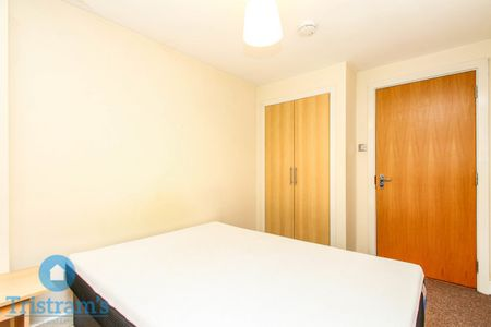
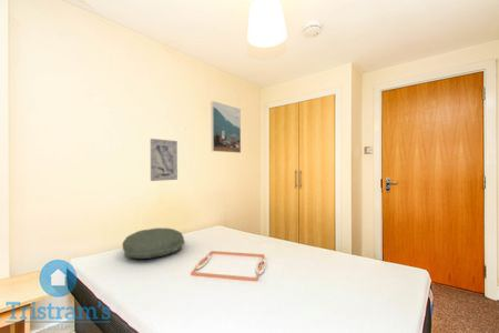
+ wall art (164, 160)
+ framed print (226, 129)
+ serving tray (231, 254)
+ pillow (153, 241)
